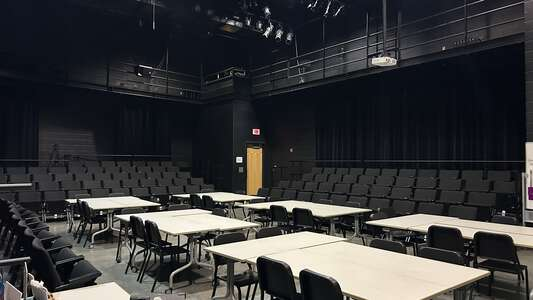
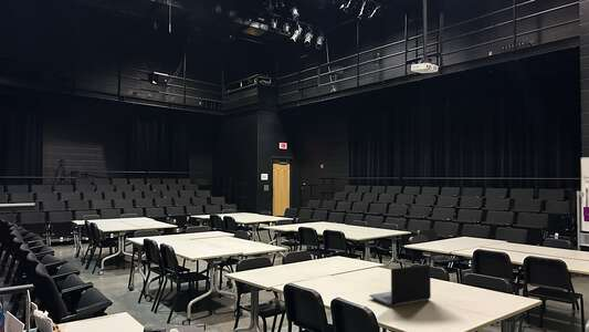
+ laptop computer (399, 281)
